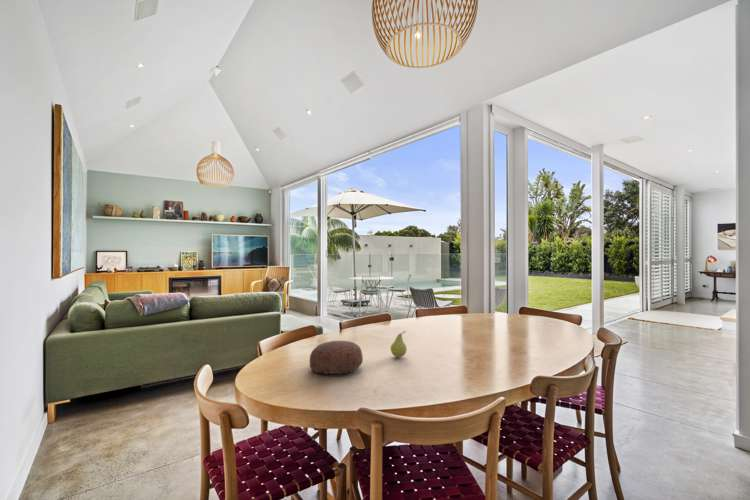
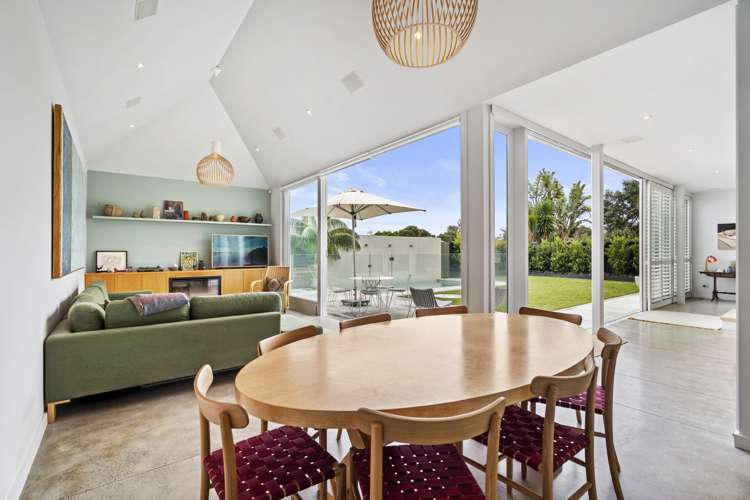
- decorative bowl (336, 355)
- fruit (399, 343)
